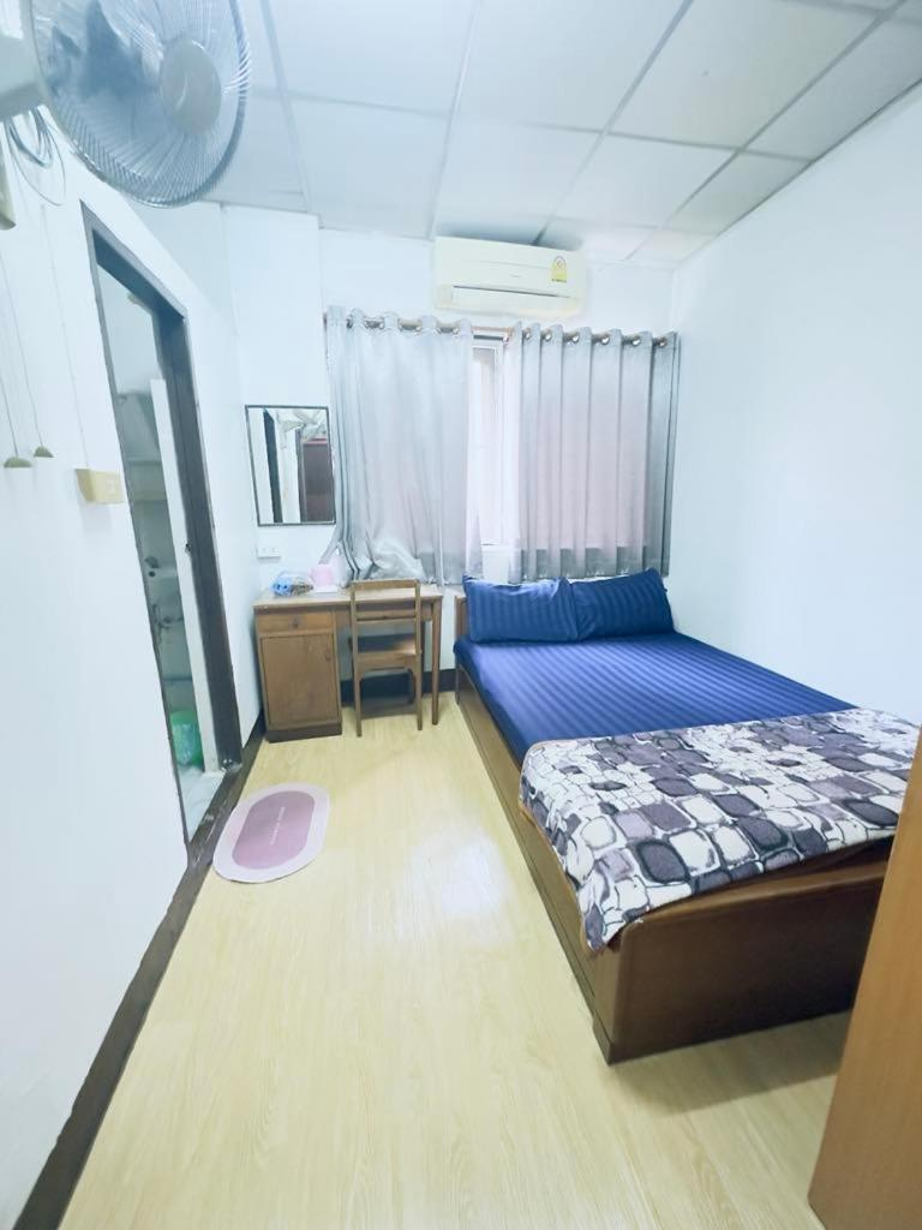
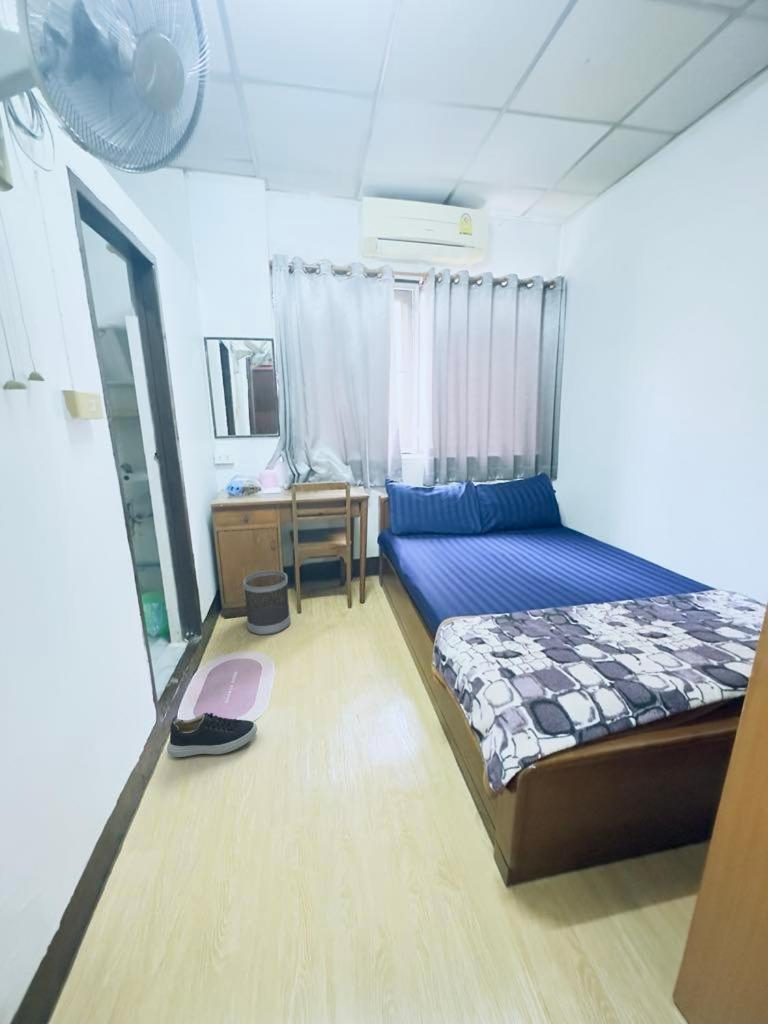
+ shoe (212, 730)
+ wastebasket (267, 601)
